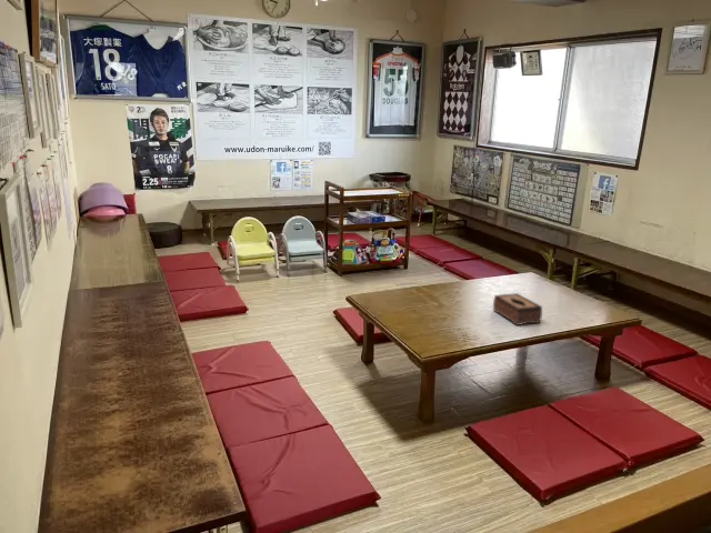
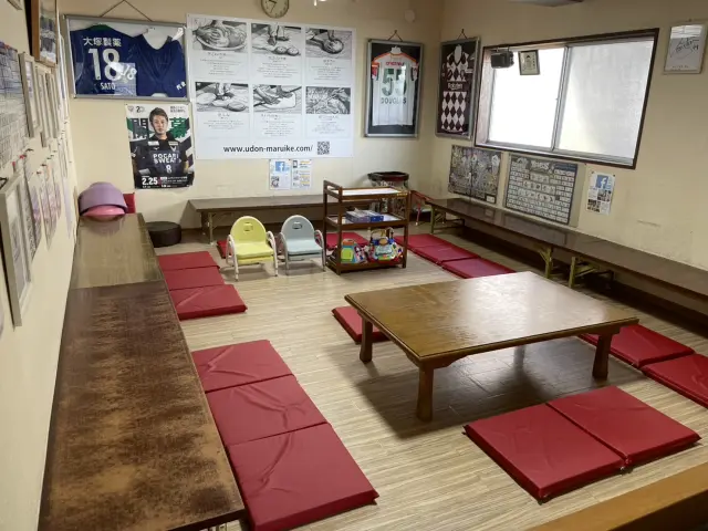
- tissue box (517, 309)
